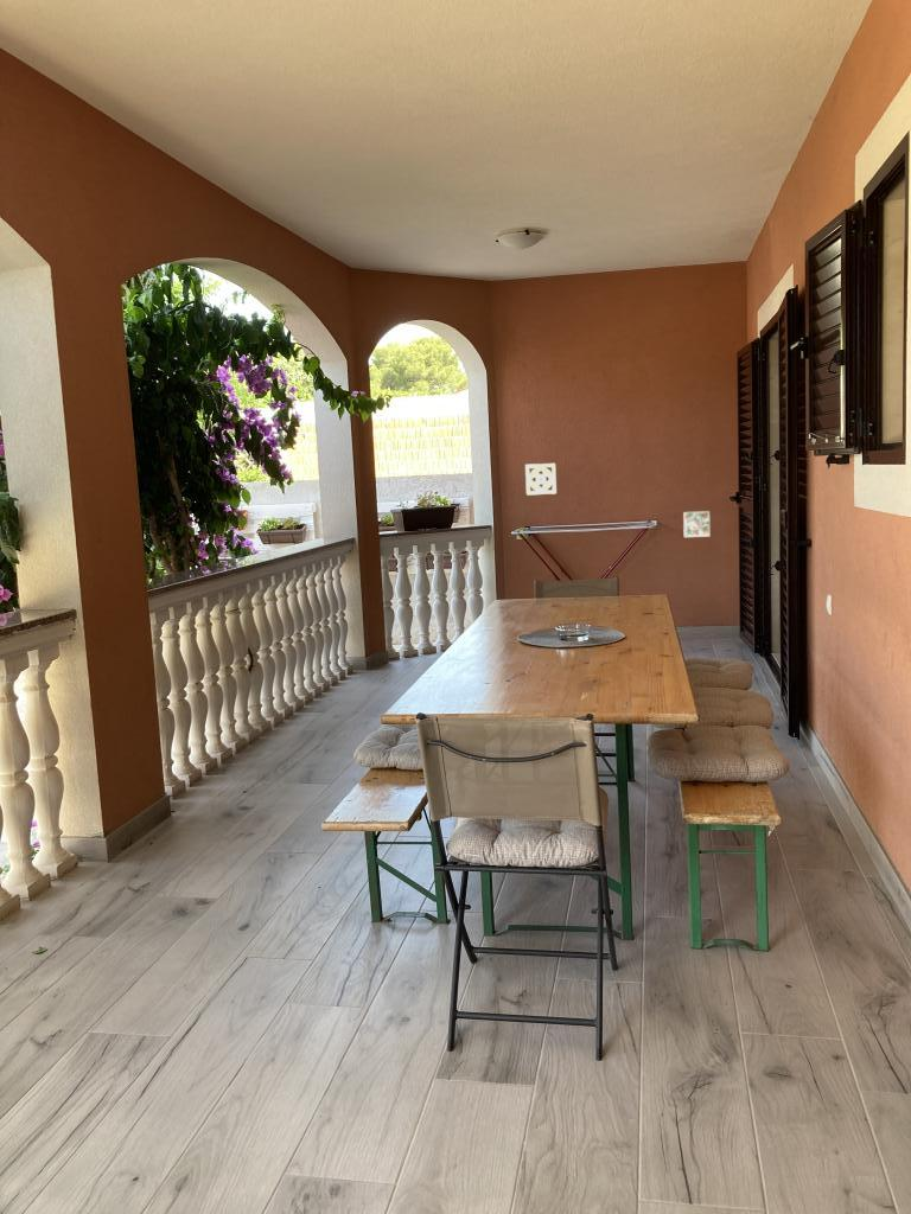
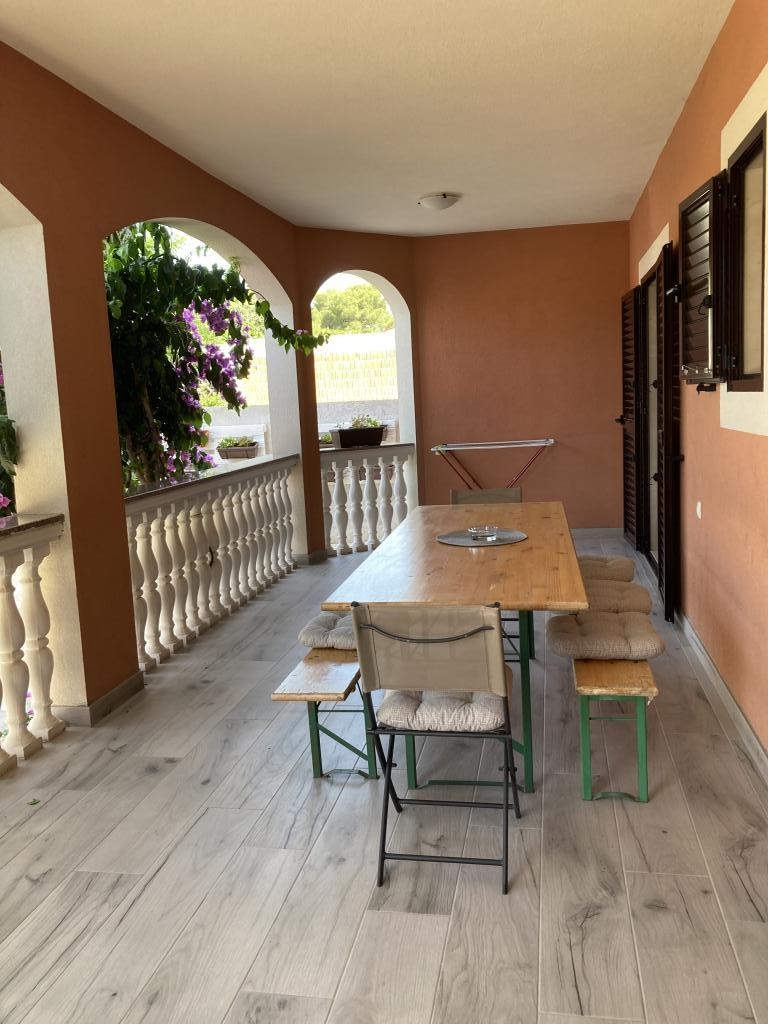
- wall ornament (541, 479)
- decorative tile (696, 524)
